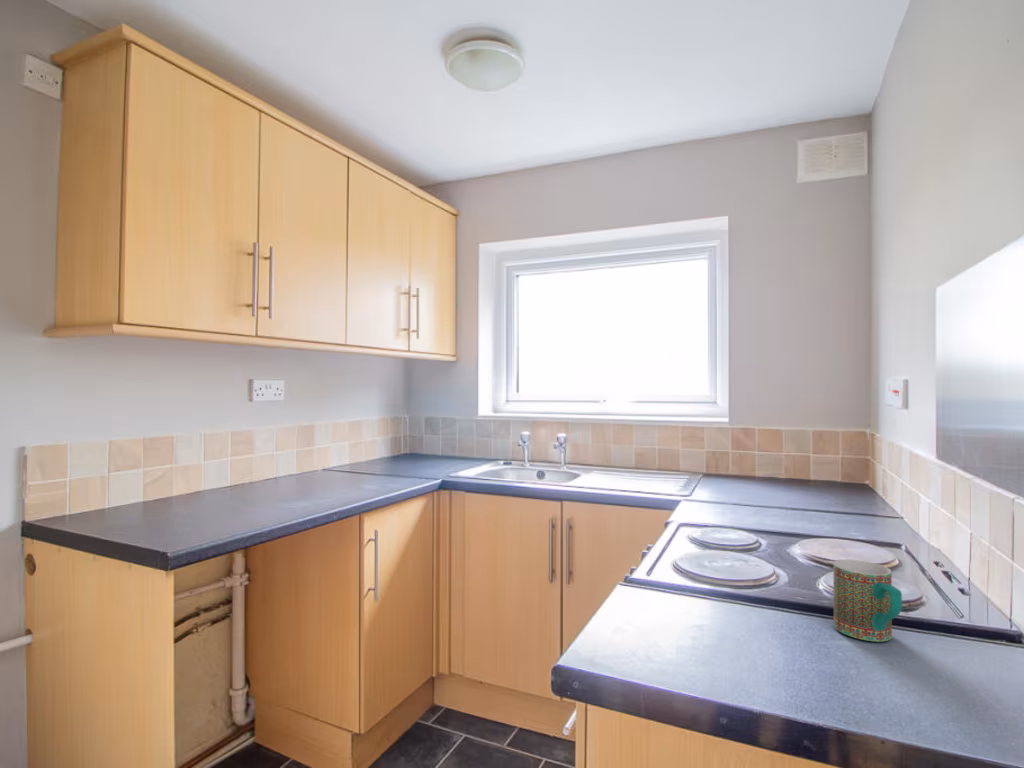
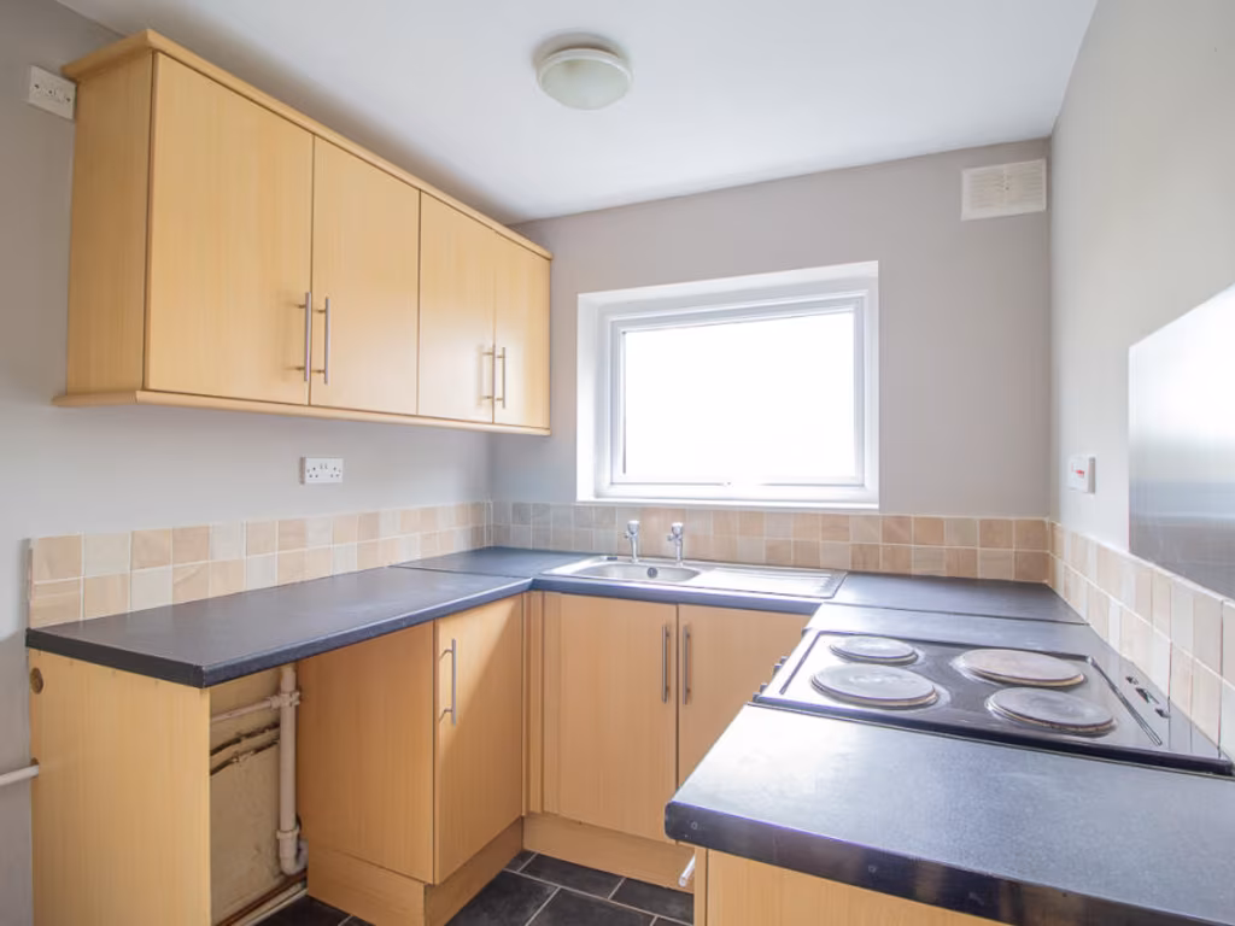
- mug (870, 603)
